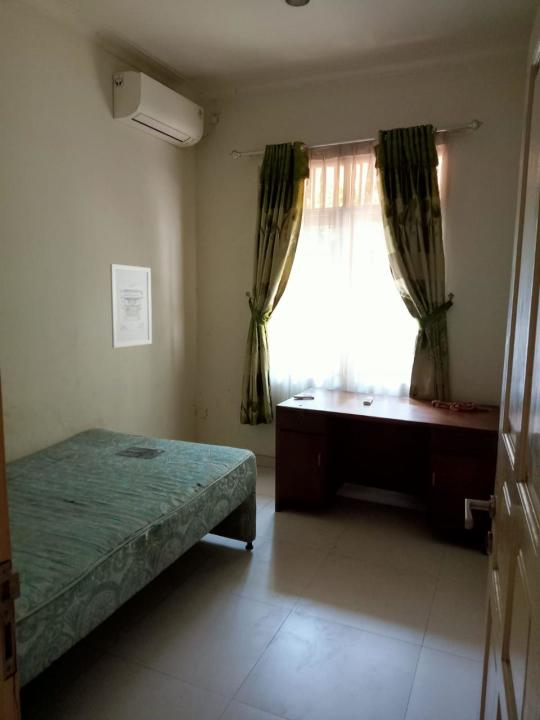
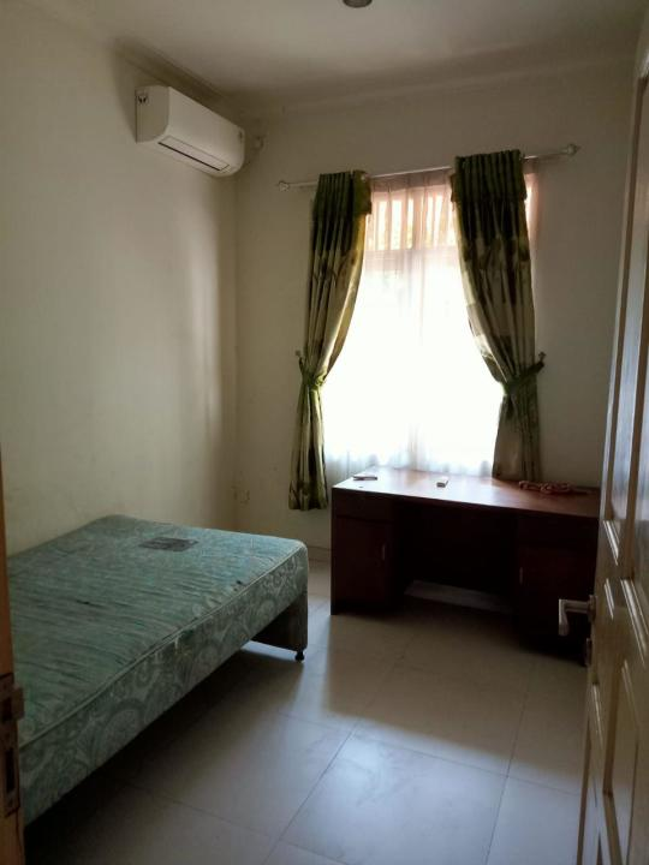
- wall art (132, 306)
